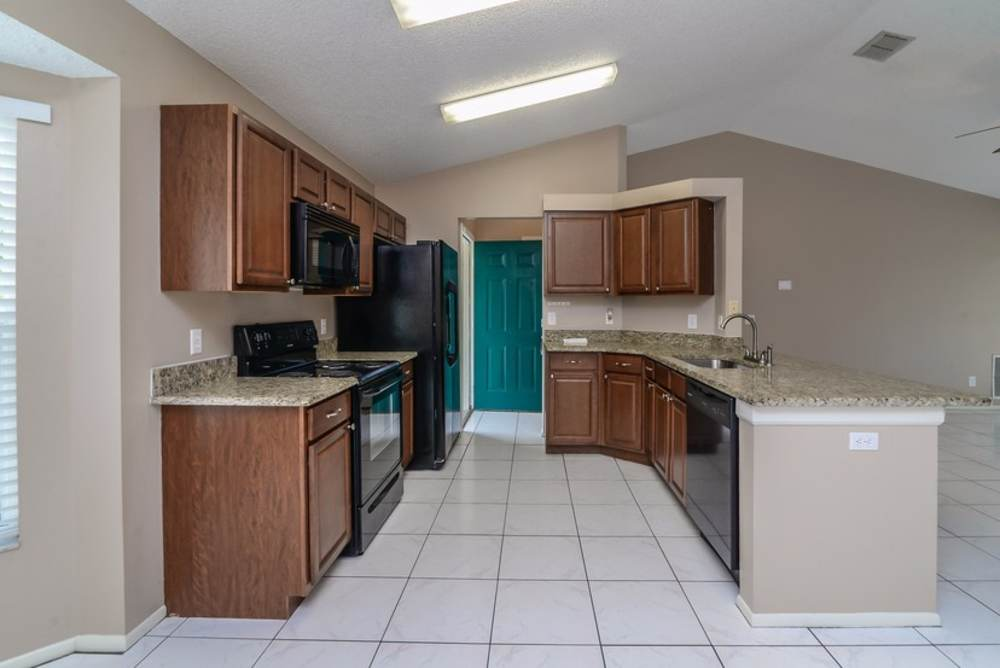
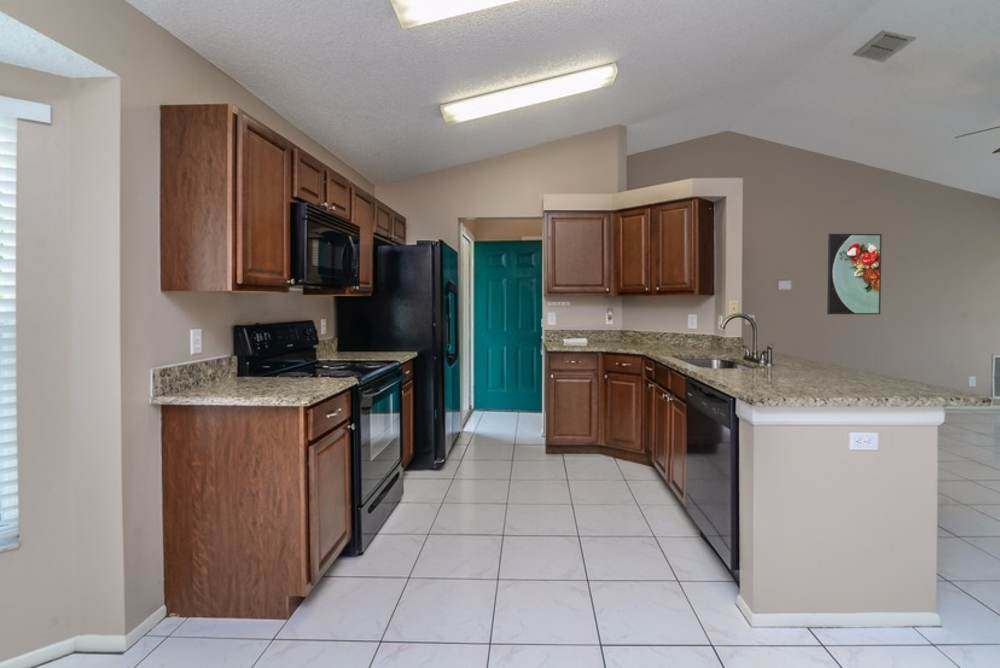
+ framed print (854, 274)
